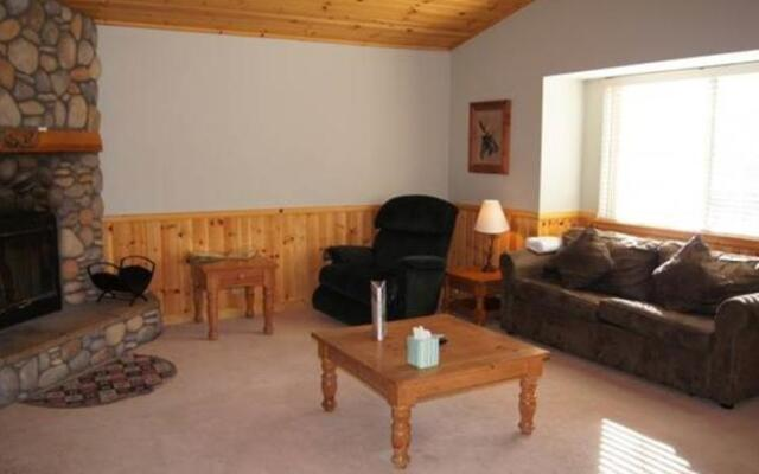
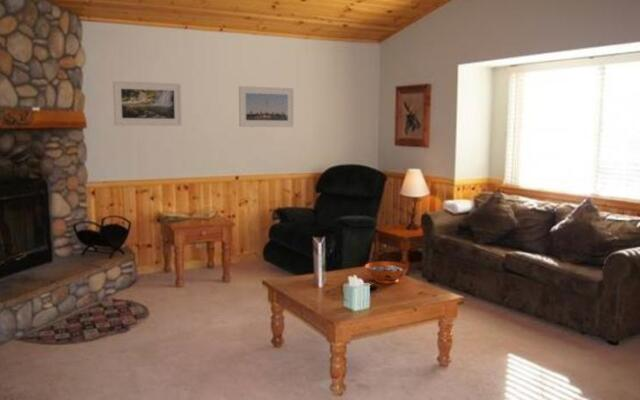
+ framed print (148, 104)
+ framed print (266, 107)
+ decorative bowl (386, 273)
